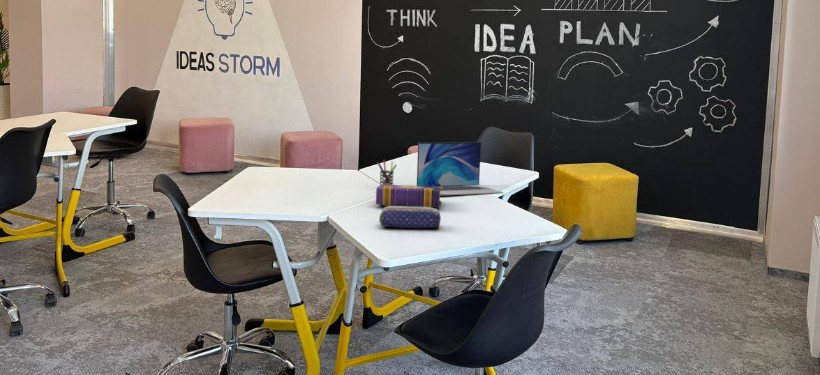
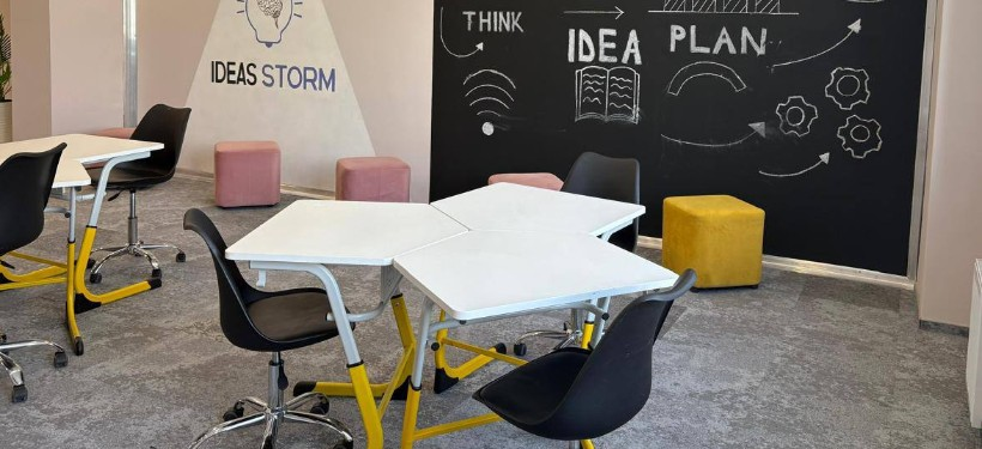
- pencil case (409, 216)
- pen holder (388, 174)
- book (409, 194)
- laptop (460, 167)
